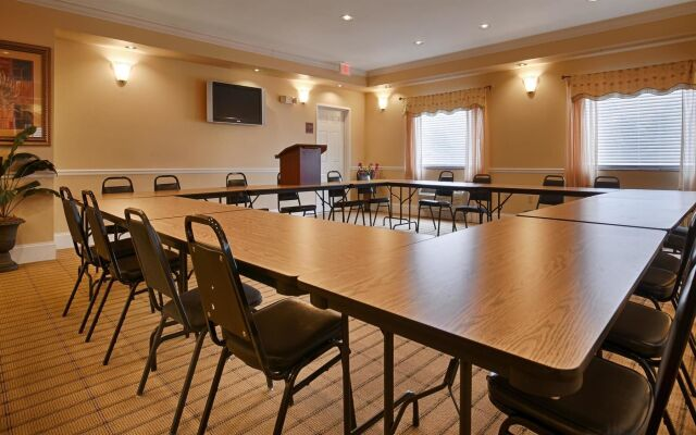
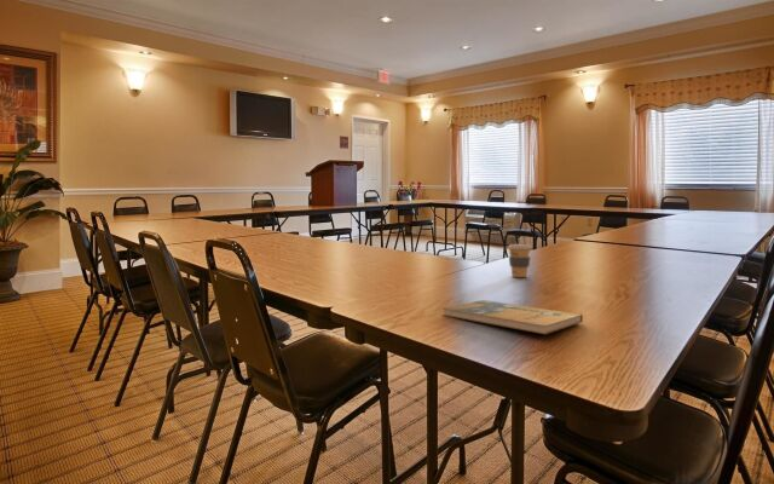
+ booklet (509, 315)
+ coffee cup (519, 260)
